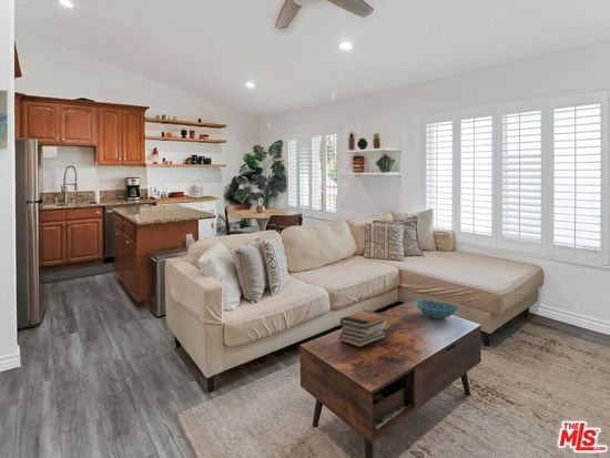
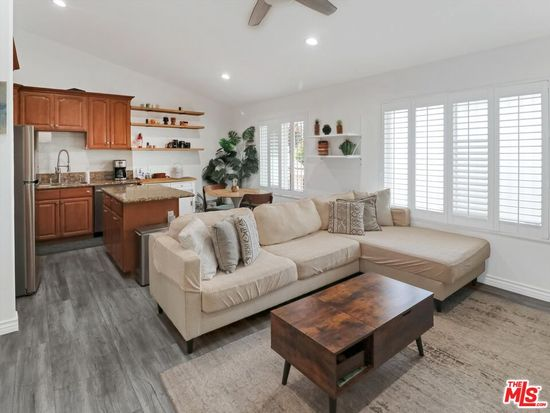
- book stack (364, 327)
- bowl (436, 309)
